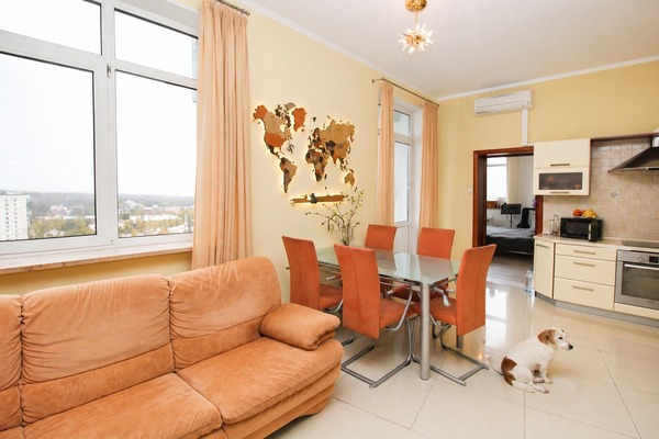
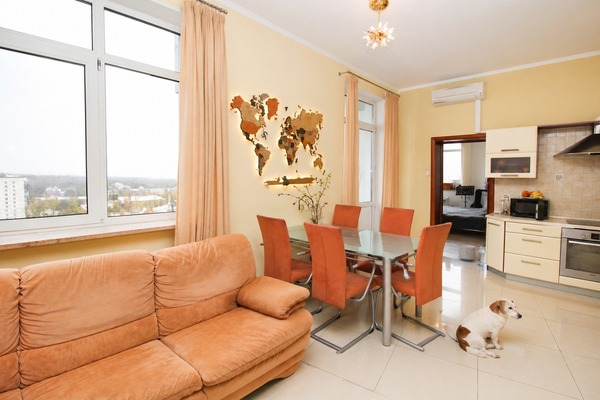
+ planter (467, 253)
